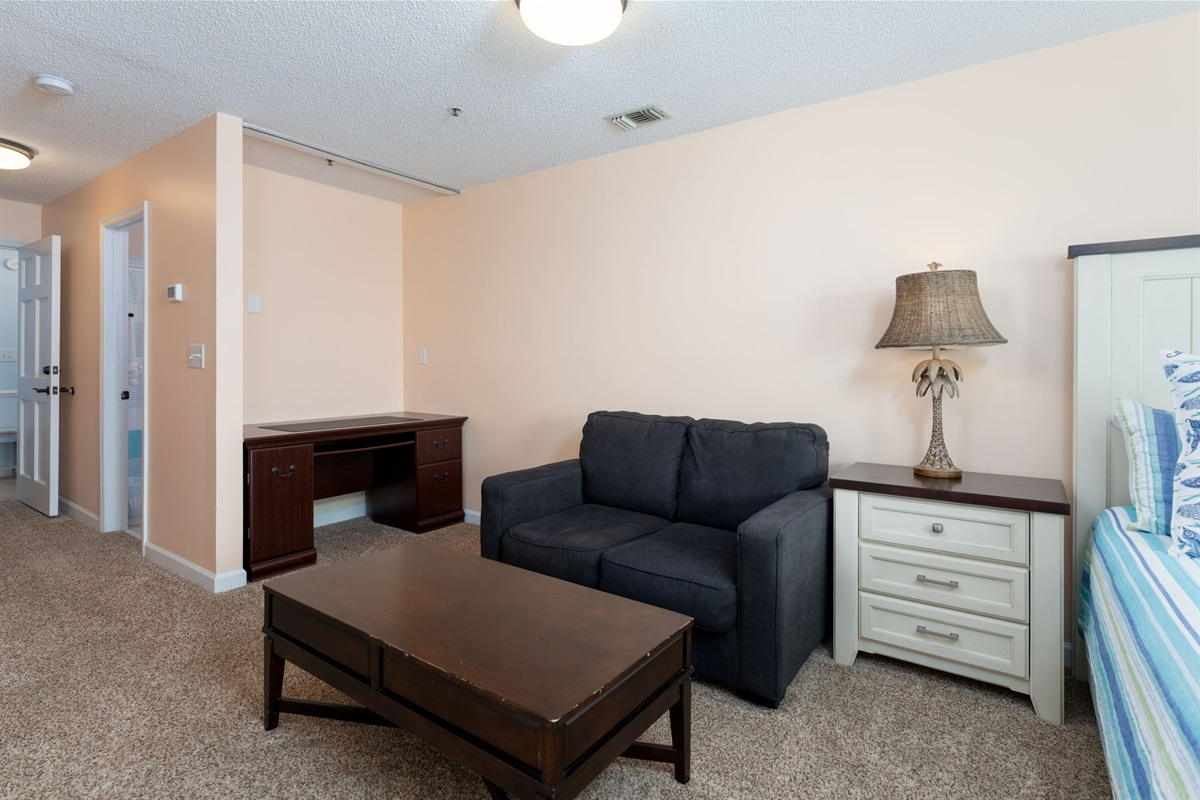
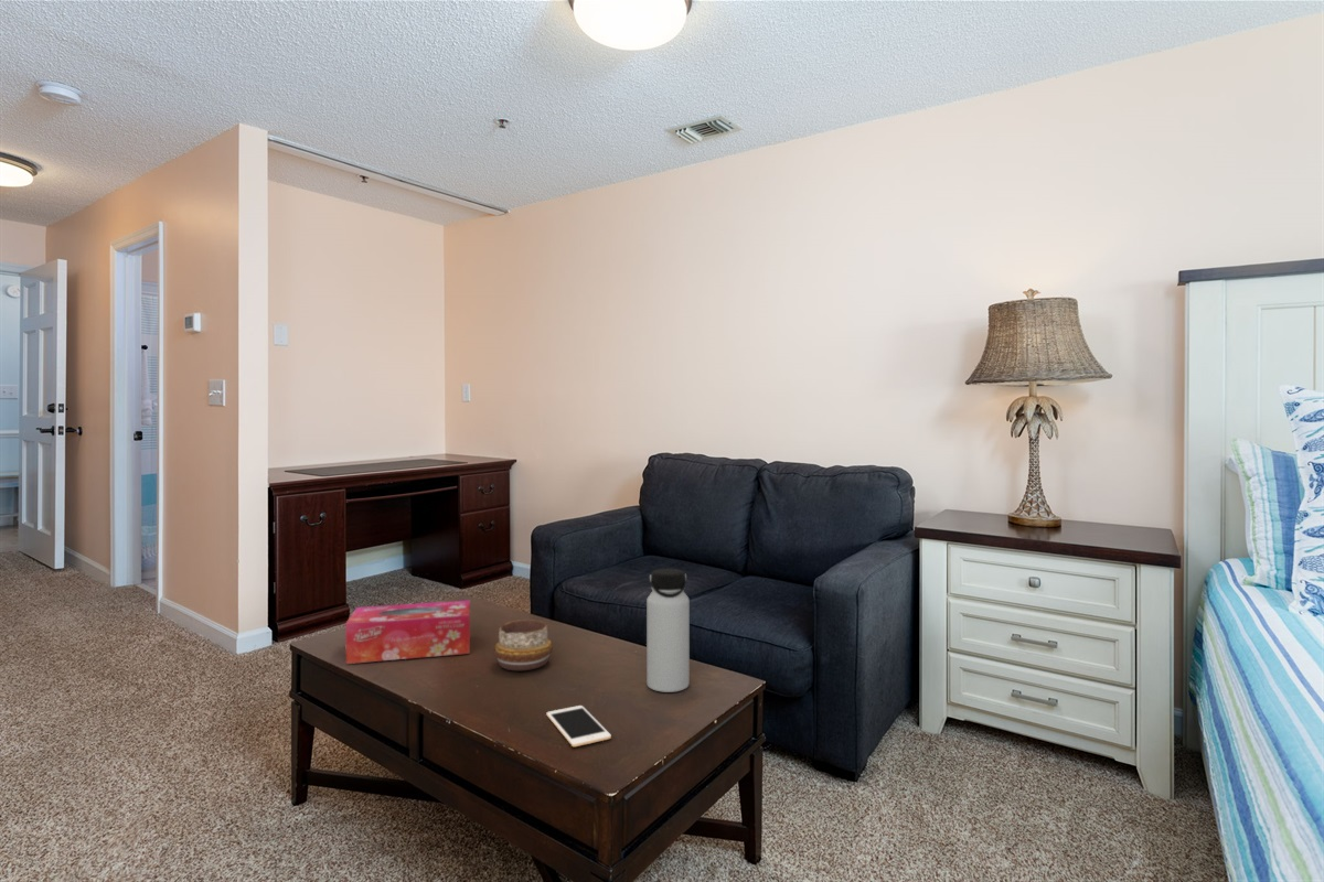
+ water bottle (668, 627)
+ cell phone (577, 724)
+ tissue box (412, 630)
+ decorative bowl (523, 645)
